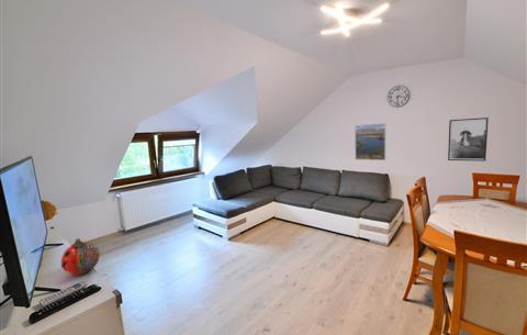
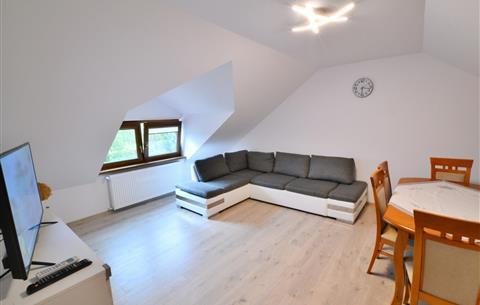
- decorative ball (79, 255)
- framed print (369, 142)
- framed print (467, 139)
